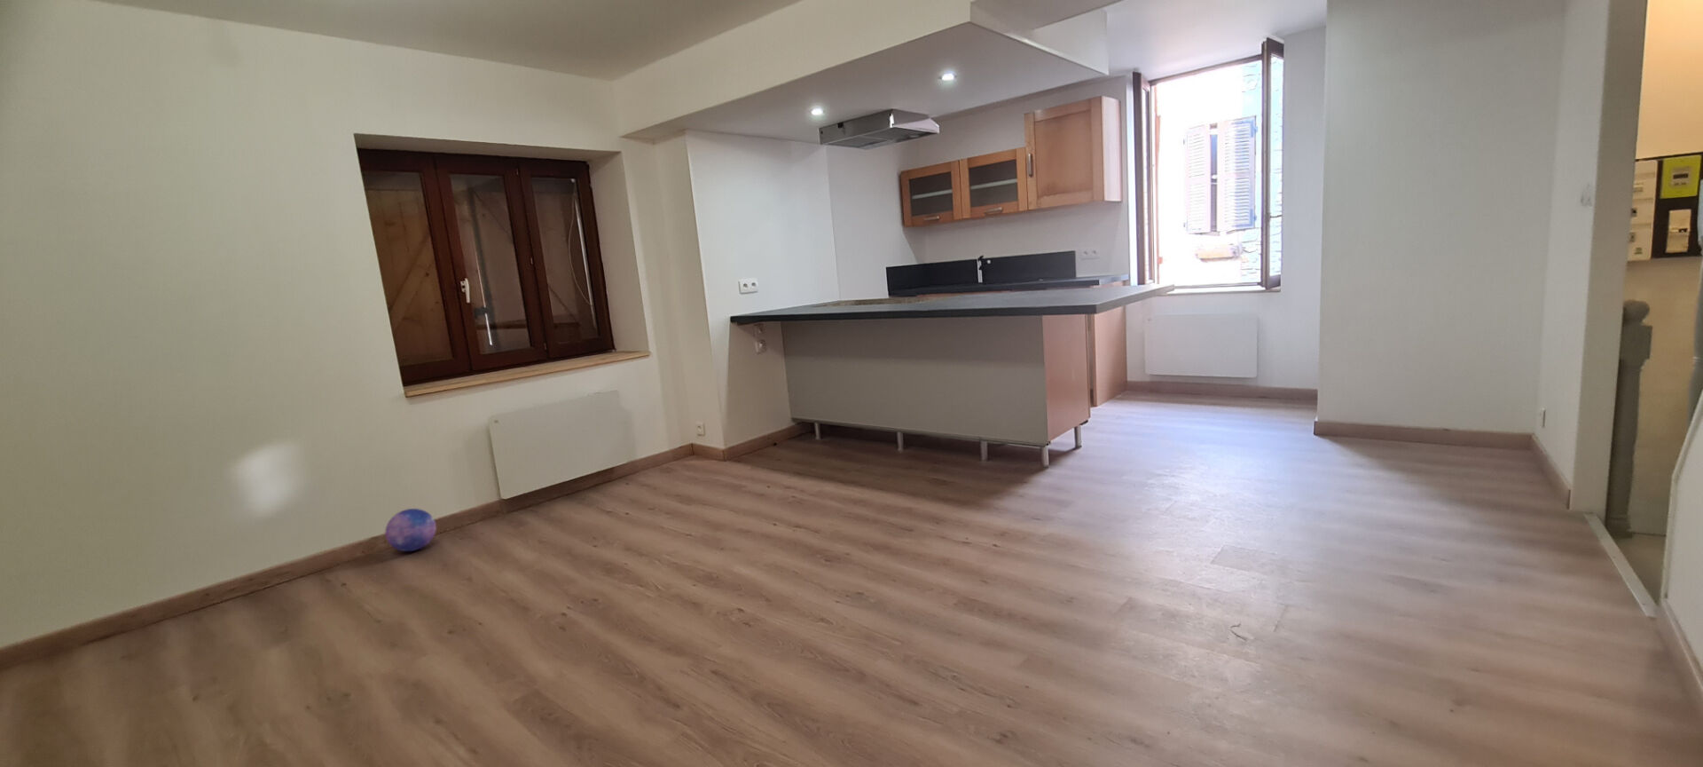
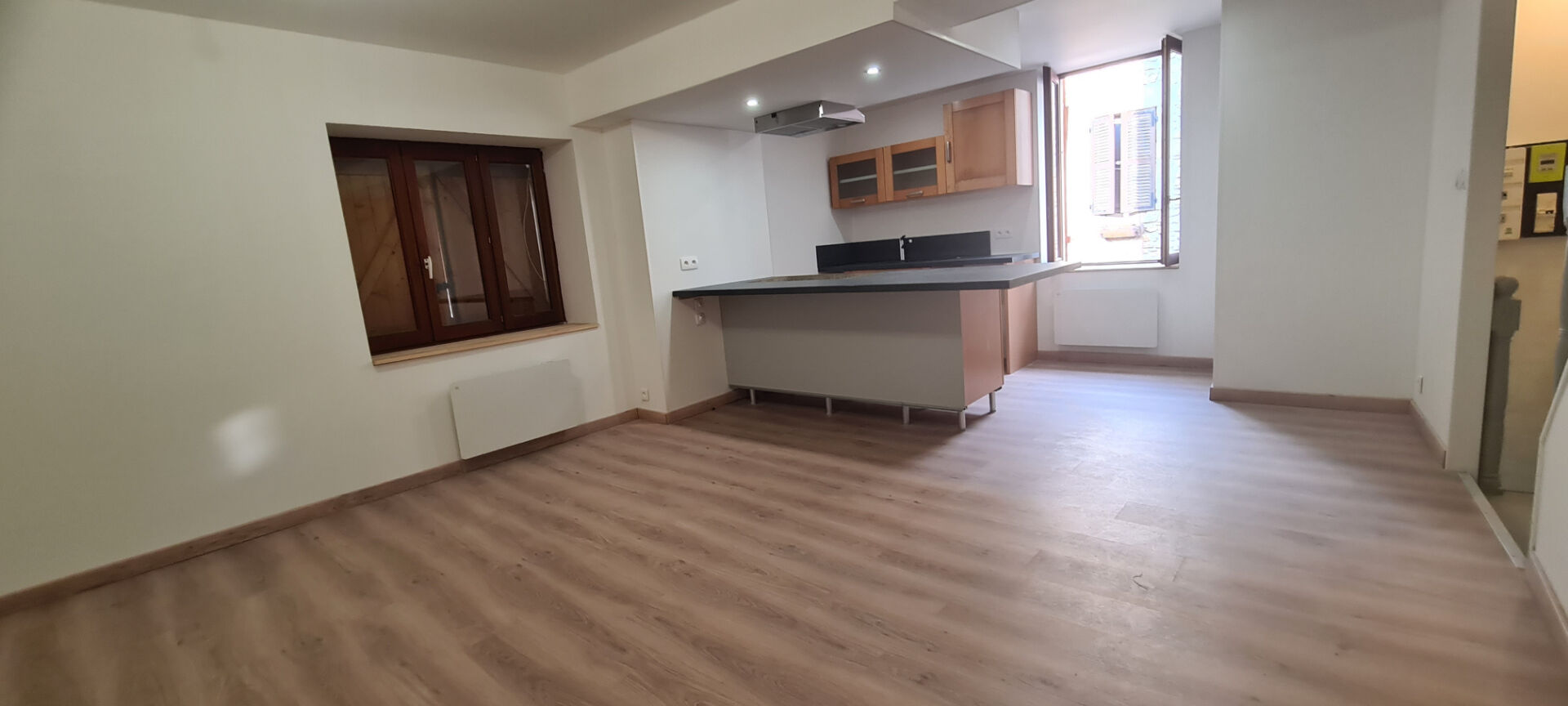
- decorative ball (411, 529)
